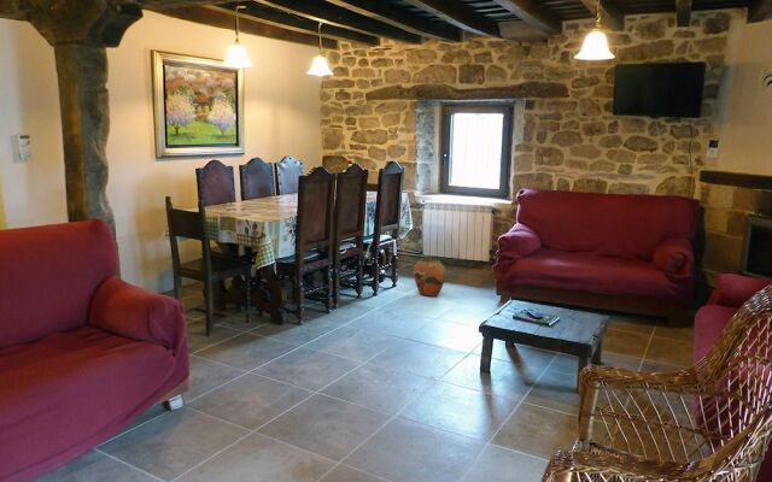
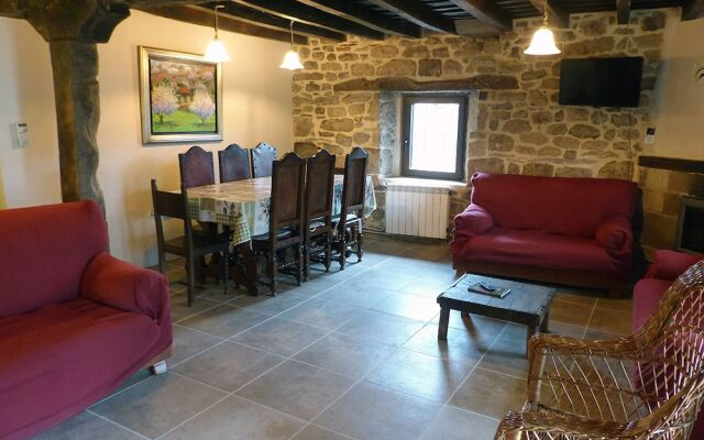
- vase (428, 276)
